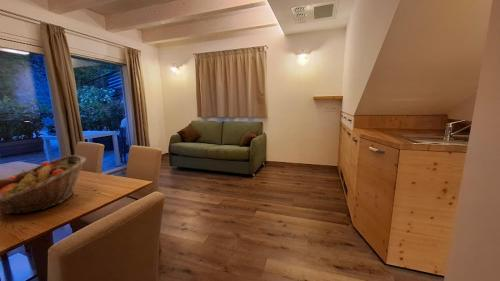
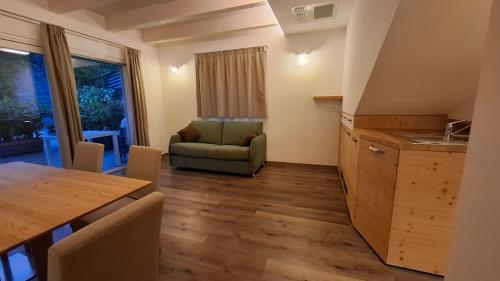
- fruit basket (42, 181)
